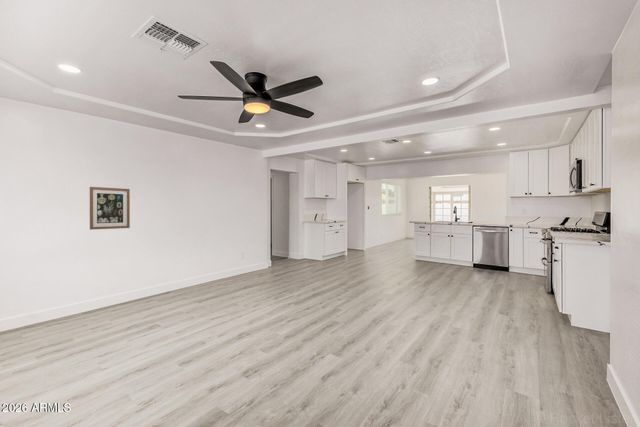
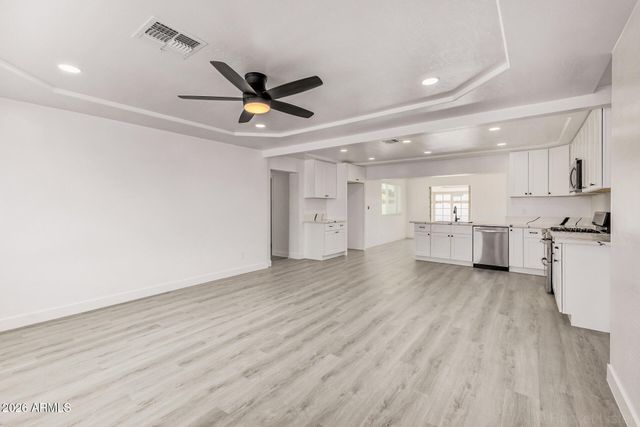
- wall art (110, 208)
